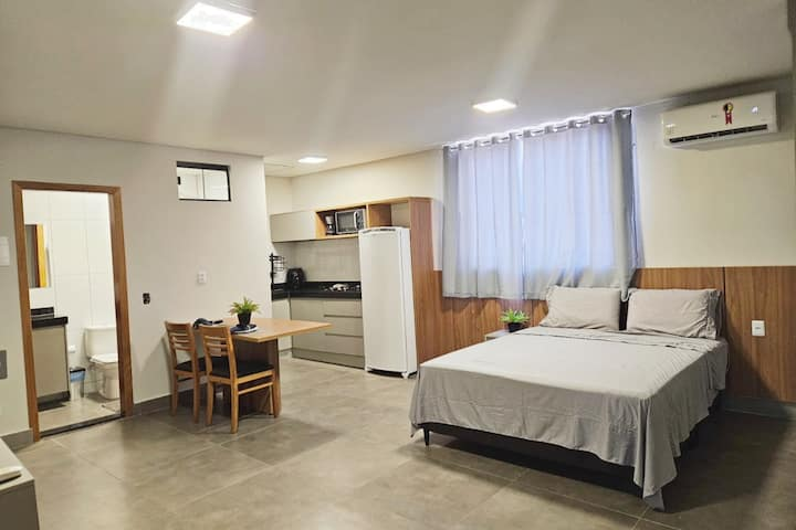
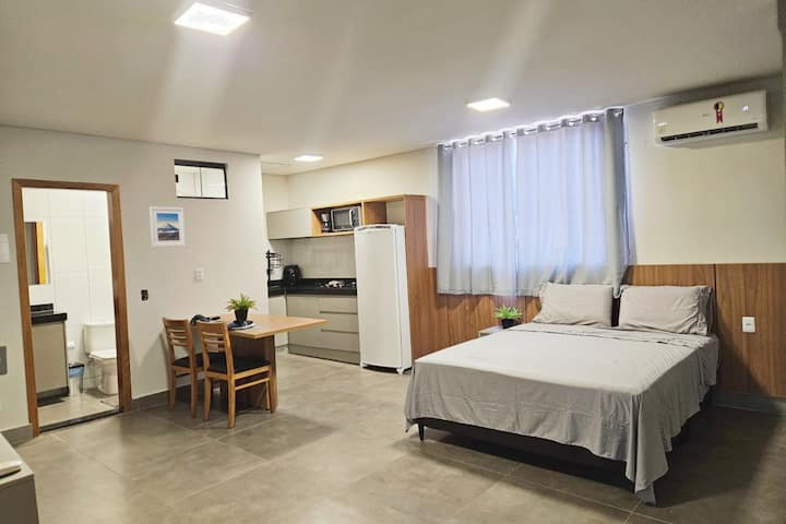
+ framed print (167, 226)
